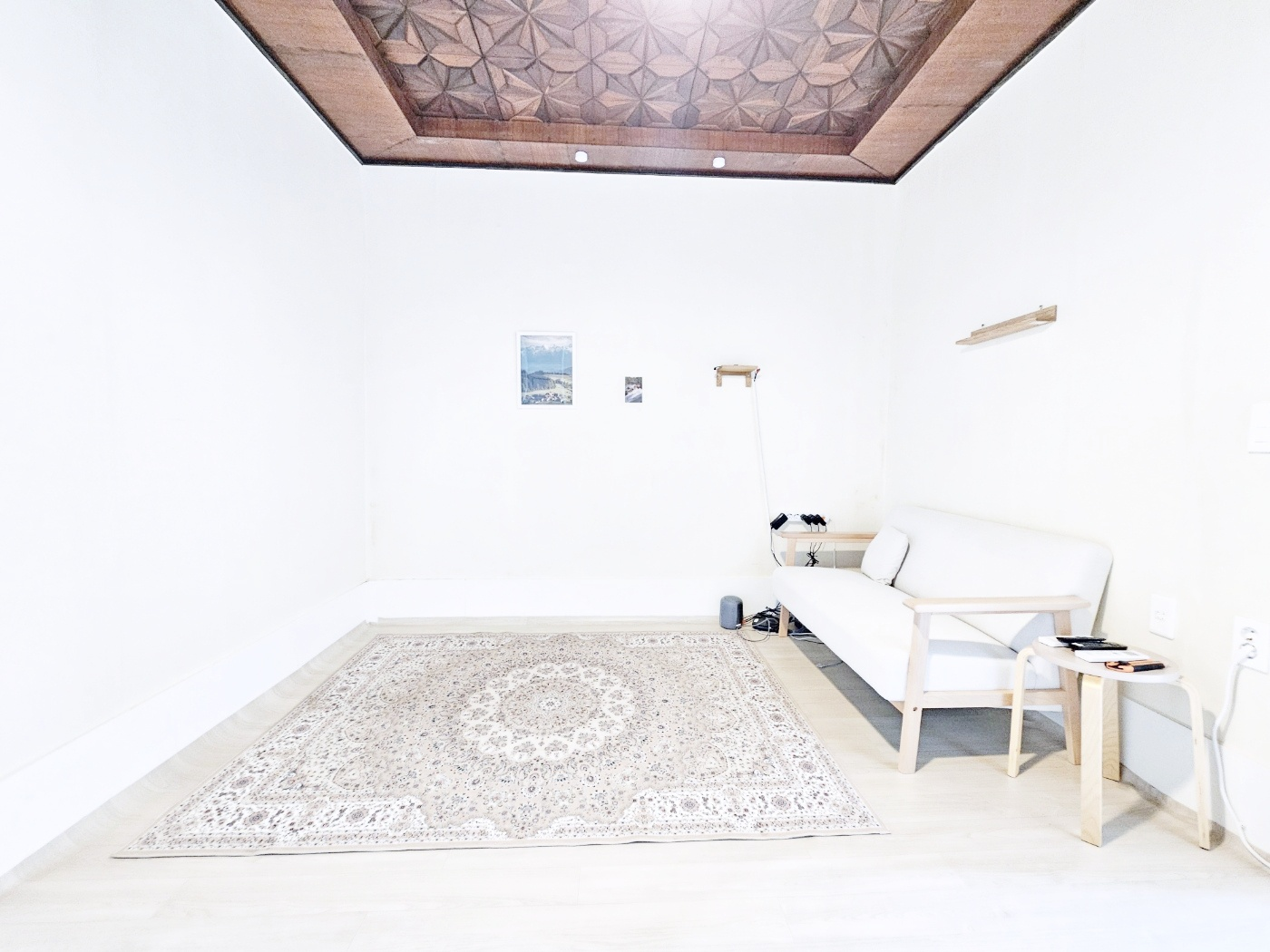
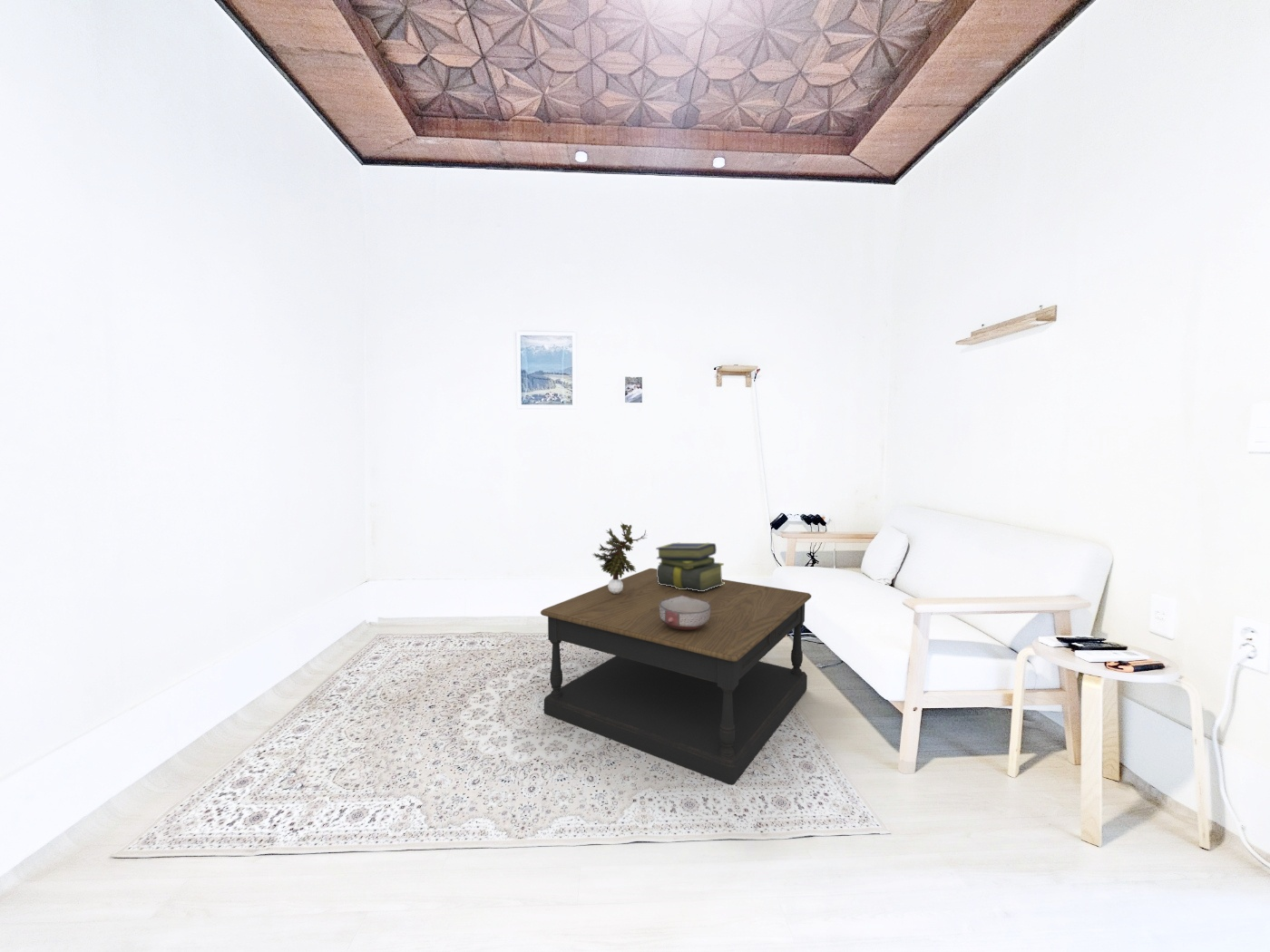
+ ceramic bowl (685, 614)
+ potted plant (621, 557)
+ coffee table (681, 651)
+ stack of books (687, 564)
